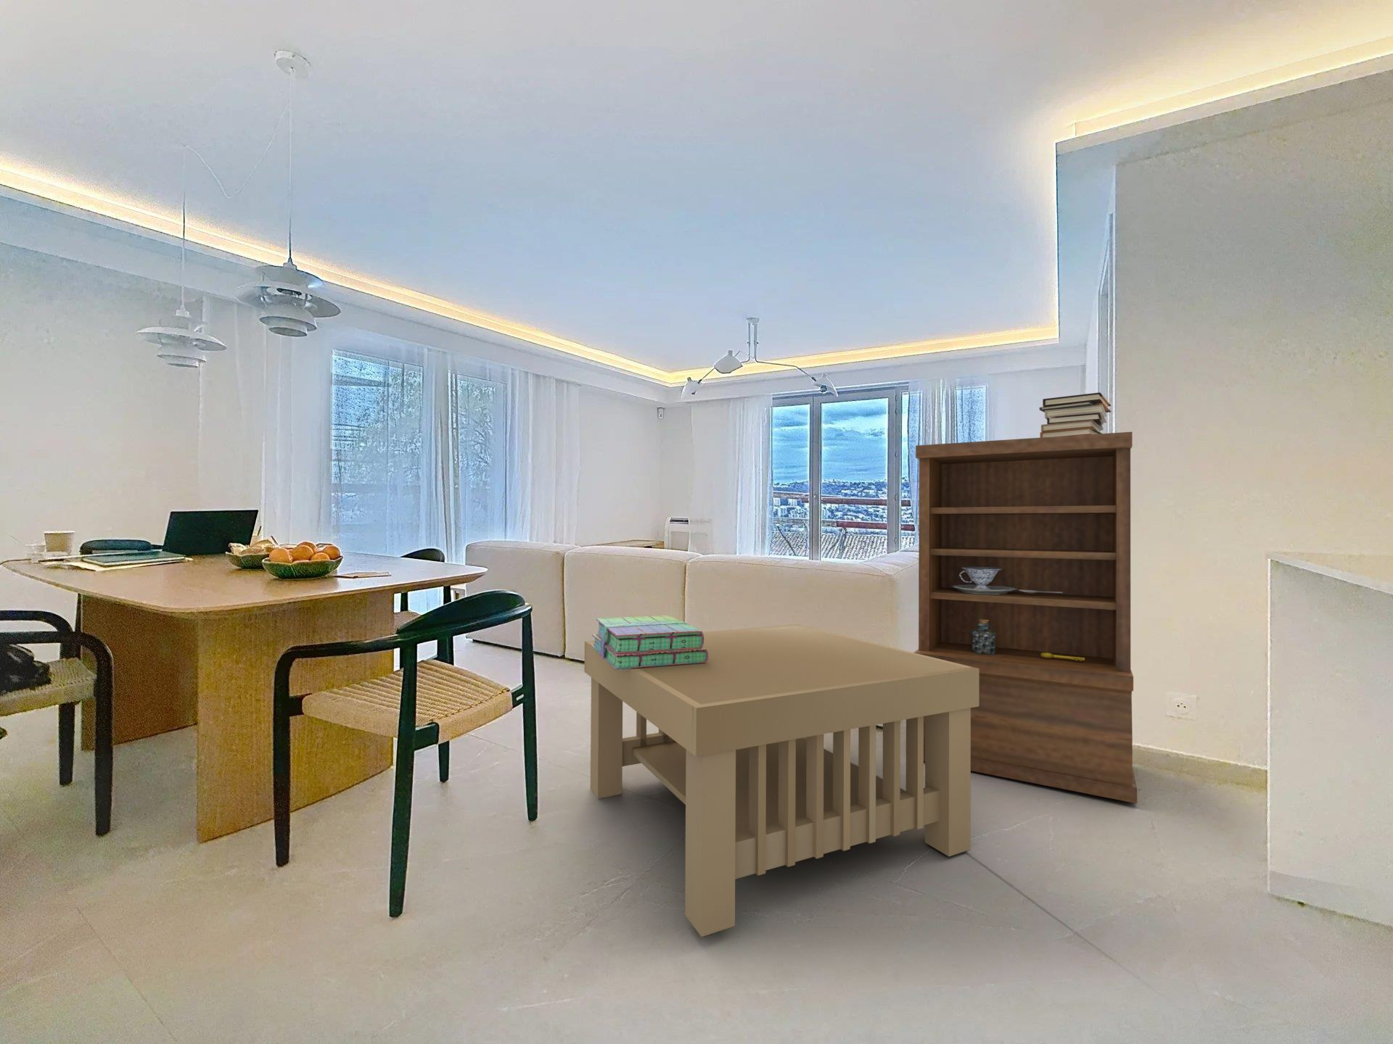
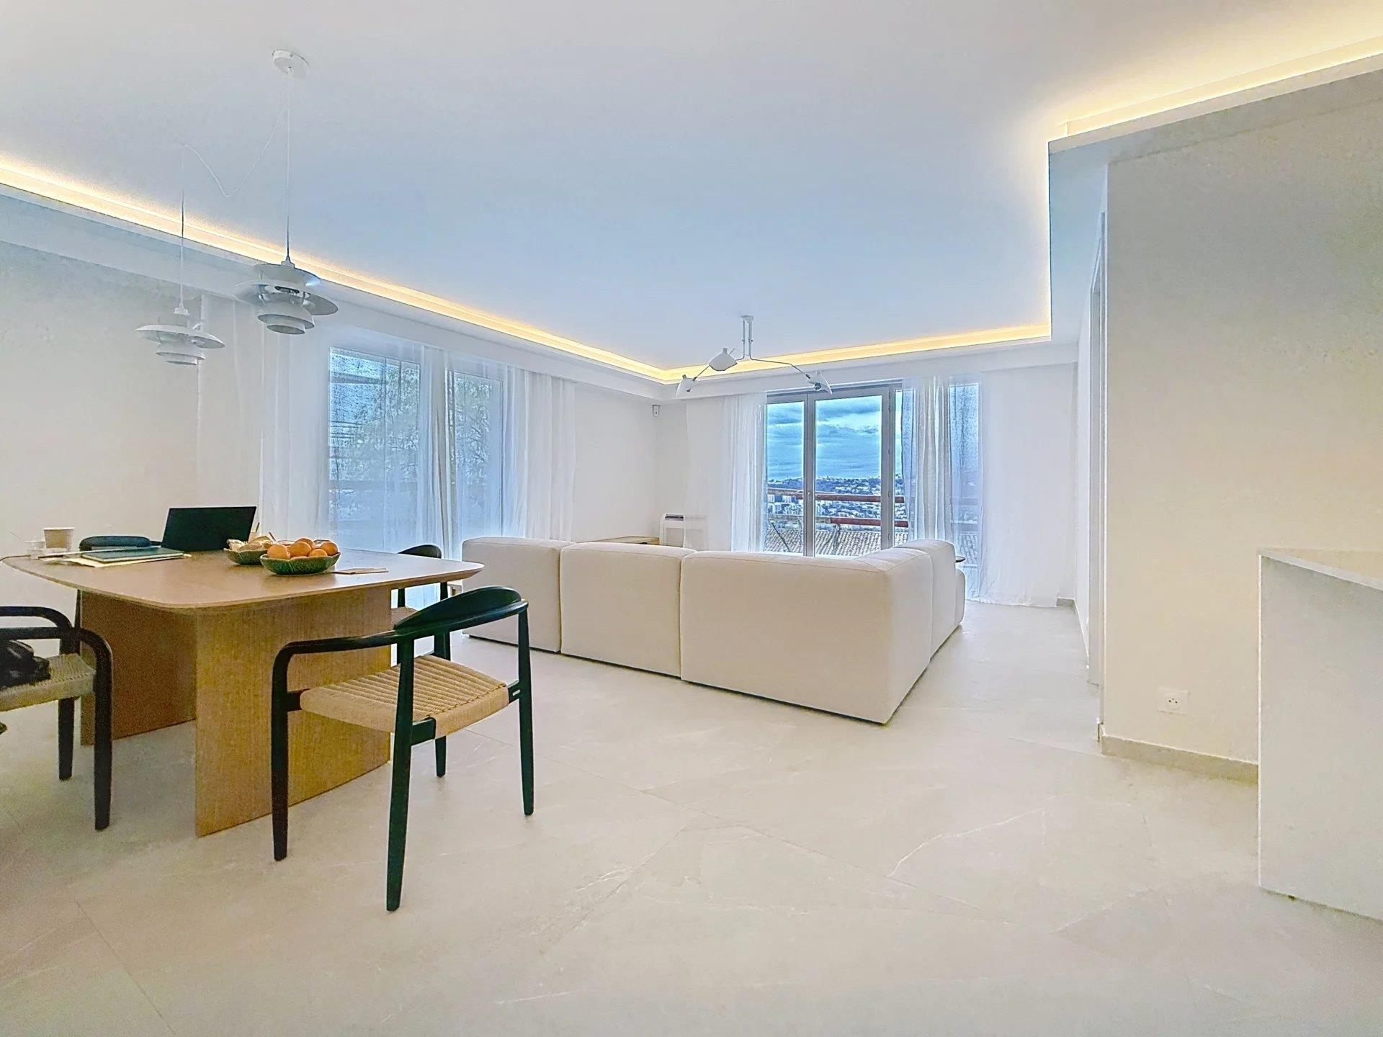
- stack of books (646, 638)
- coffee table (762, 735)
- book stack (1076, 420)
- bookshelf (1019, 603)
